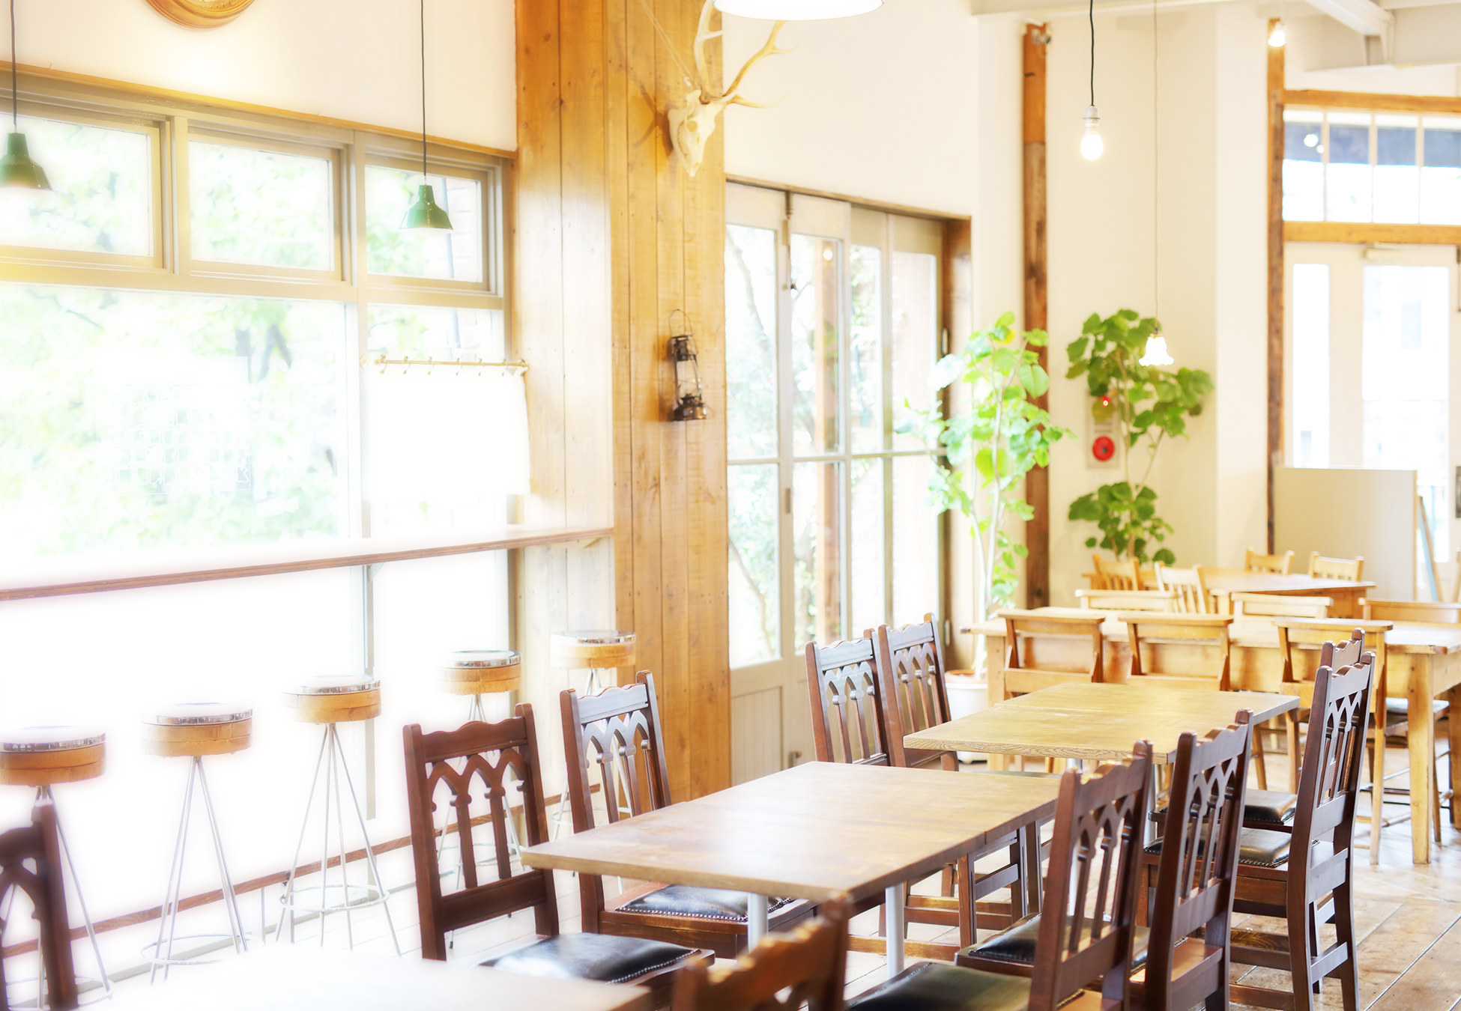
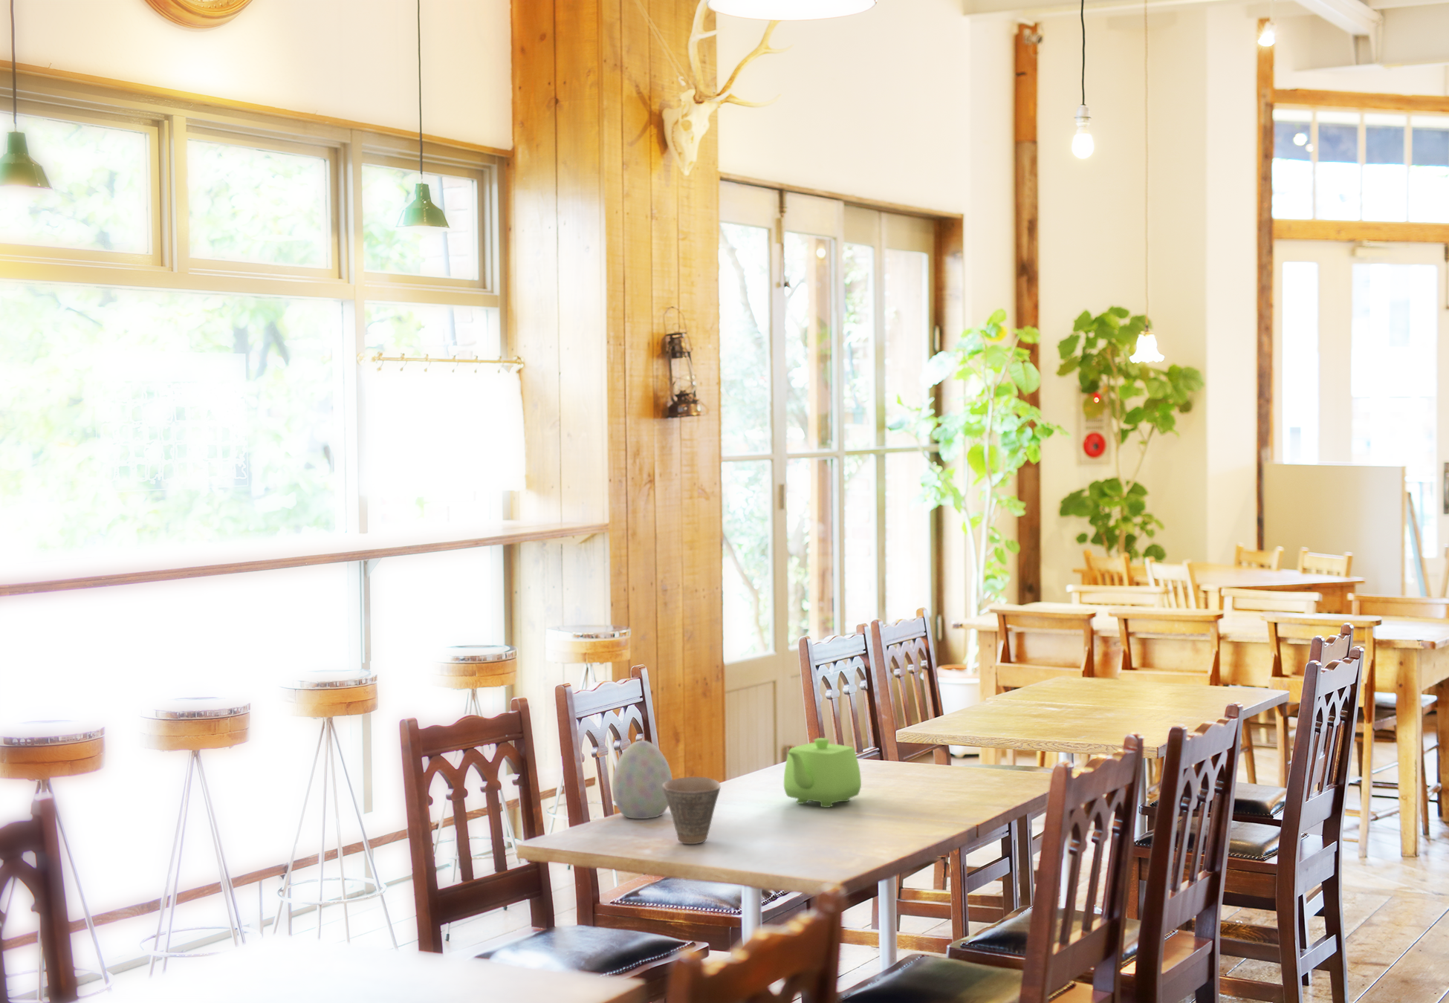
+ cup (691, 813)
+ teapot (817, 771)
+ decorative egg (642, 777)
